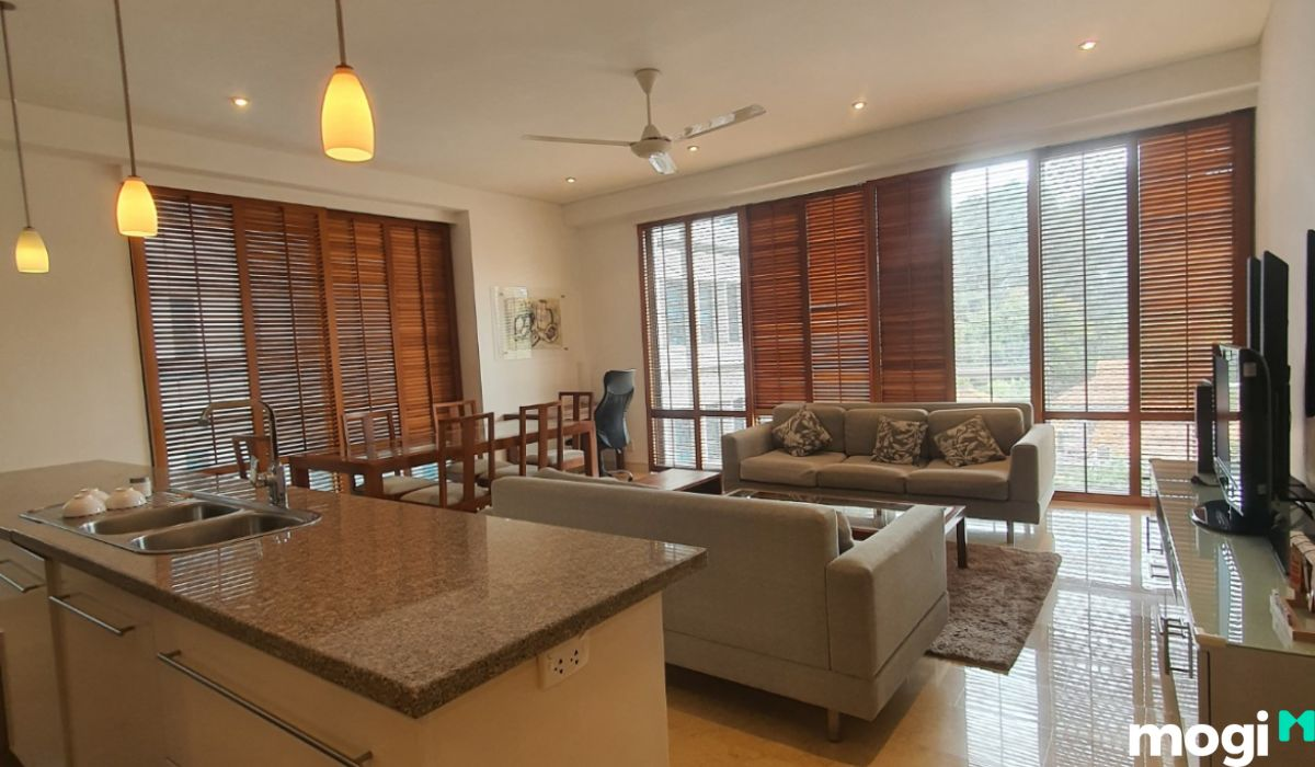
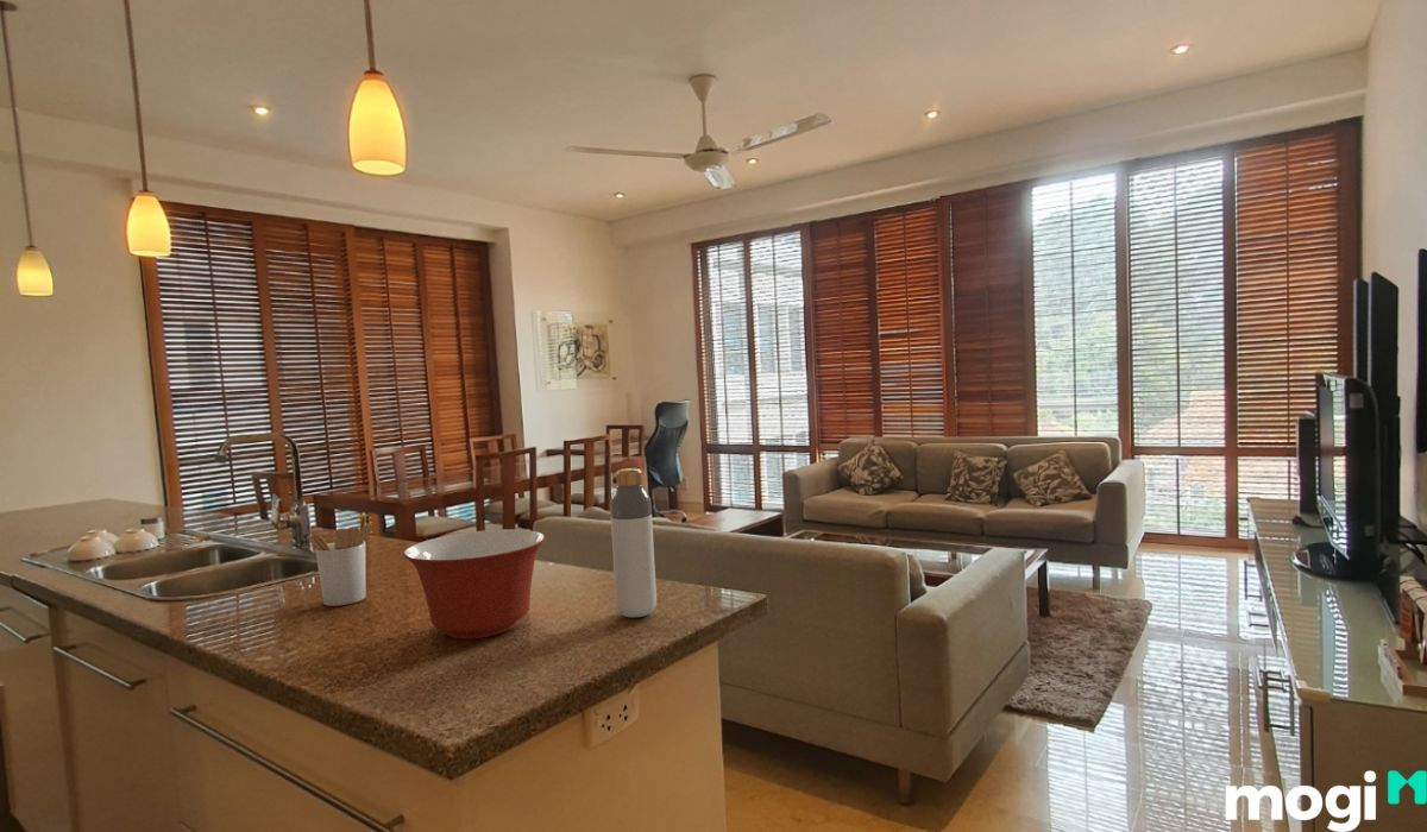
+ mixing bowl (479, 585)
+ utensil holder (346, 560)
+ bottle (633, 541)
